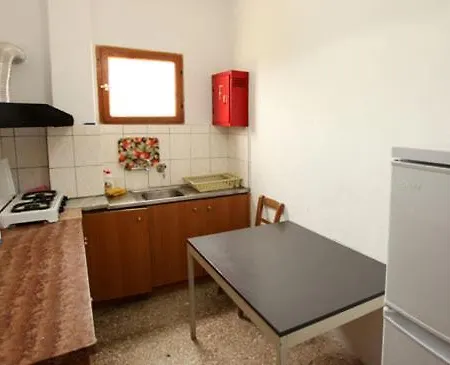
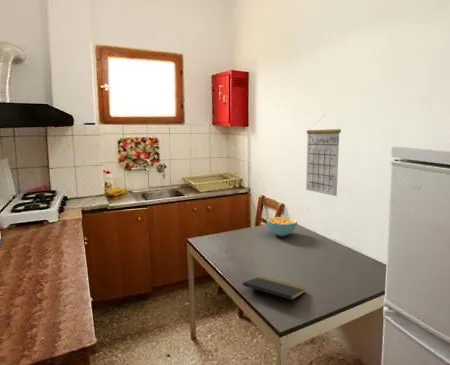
+ notepad (274, 287)
+ cereal bowl (281, 227)
+ calendar (322, 154)
